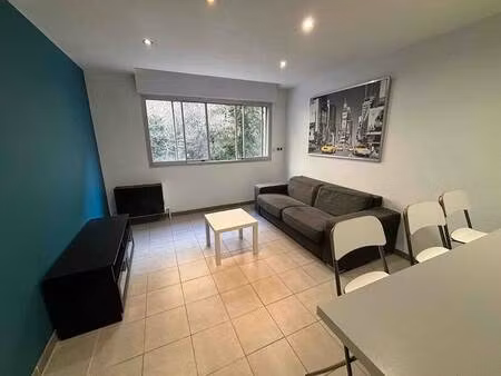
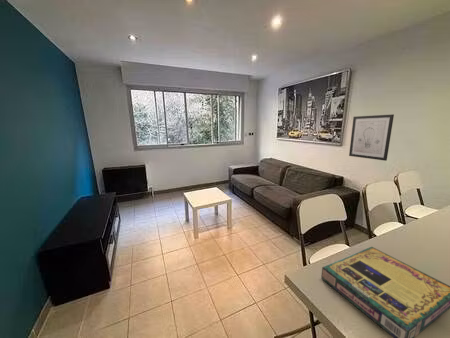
+ video game box (383, 283)
+ wall art (369, 137)
